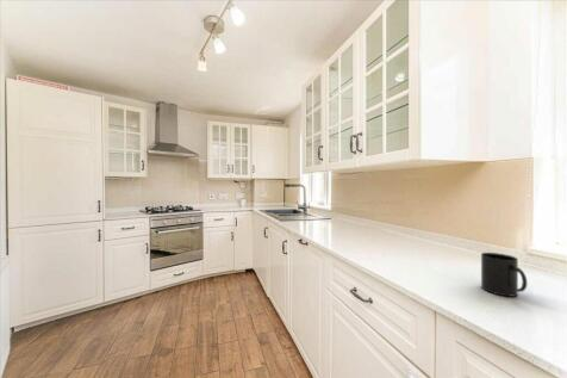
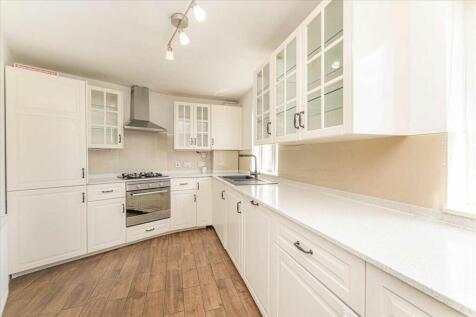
- mug (504, 274)
